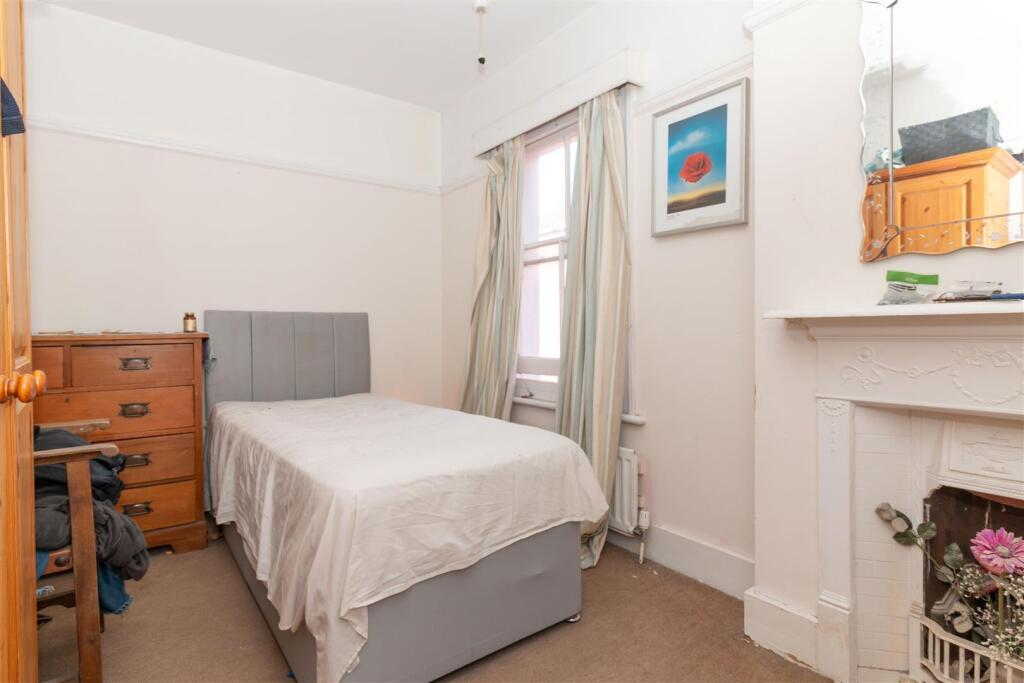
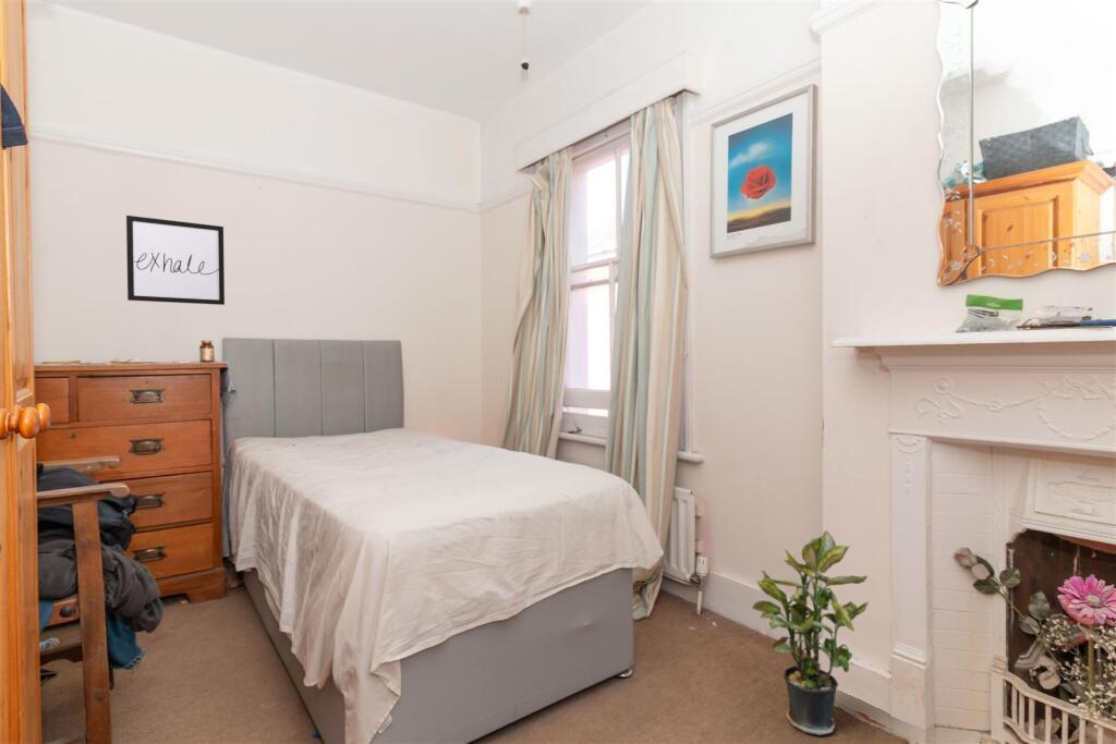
+ wall art (177, 261)
+ potted plant (809, 625)
